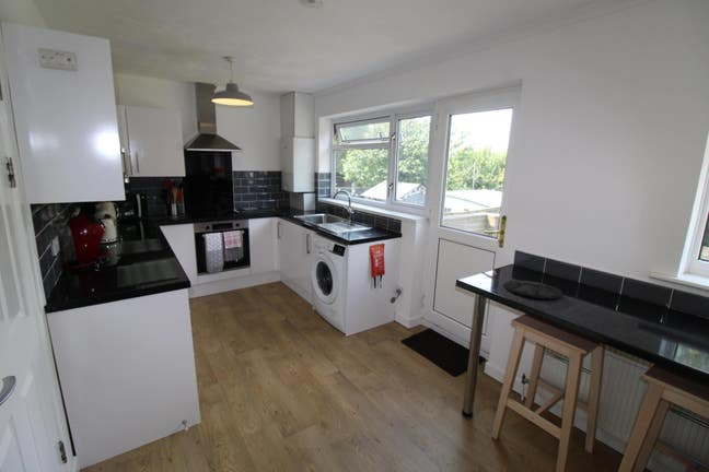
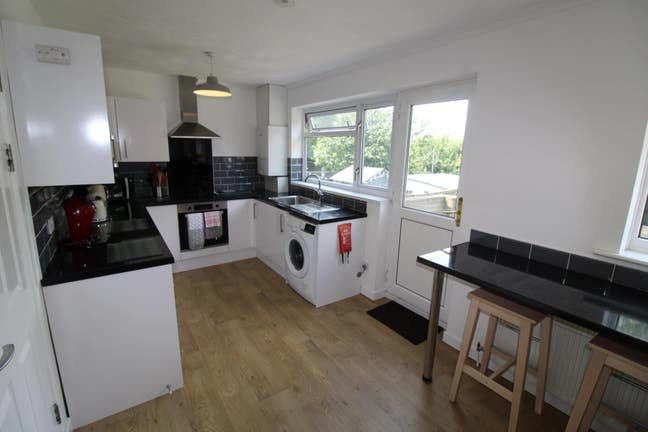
- plate (532, 286)
